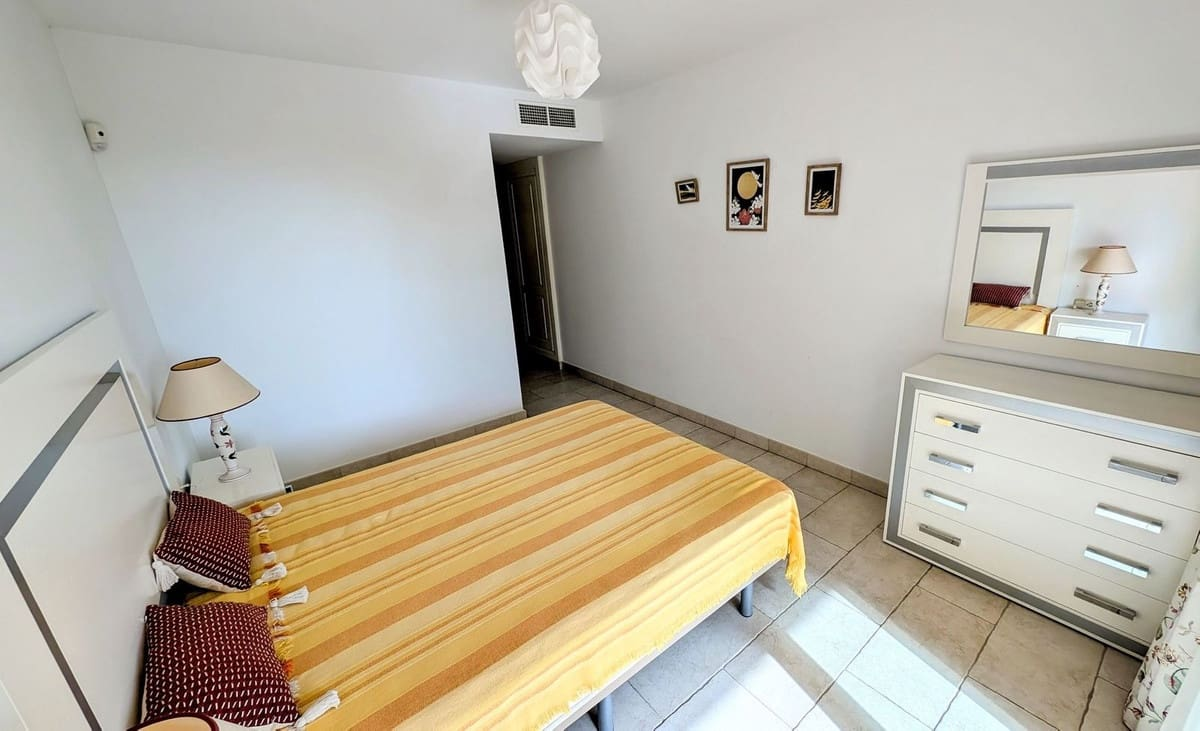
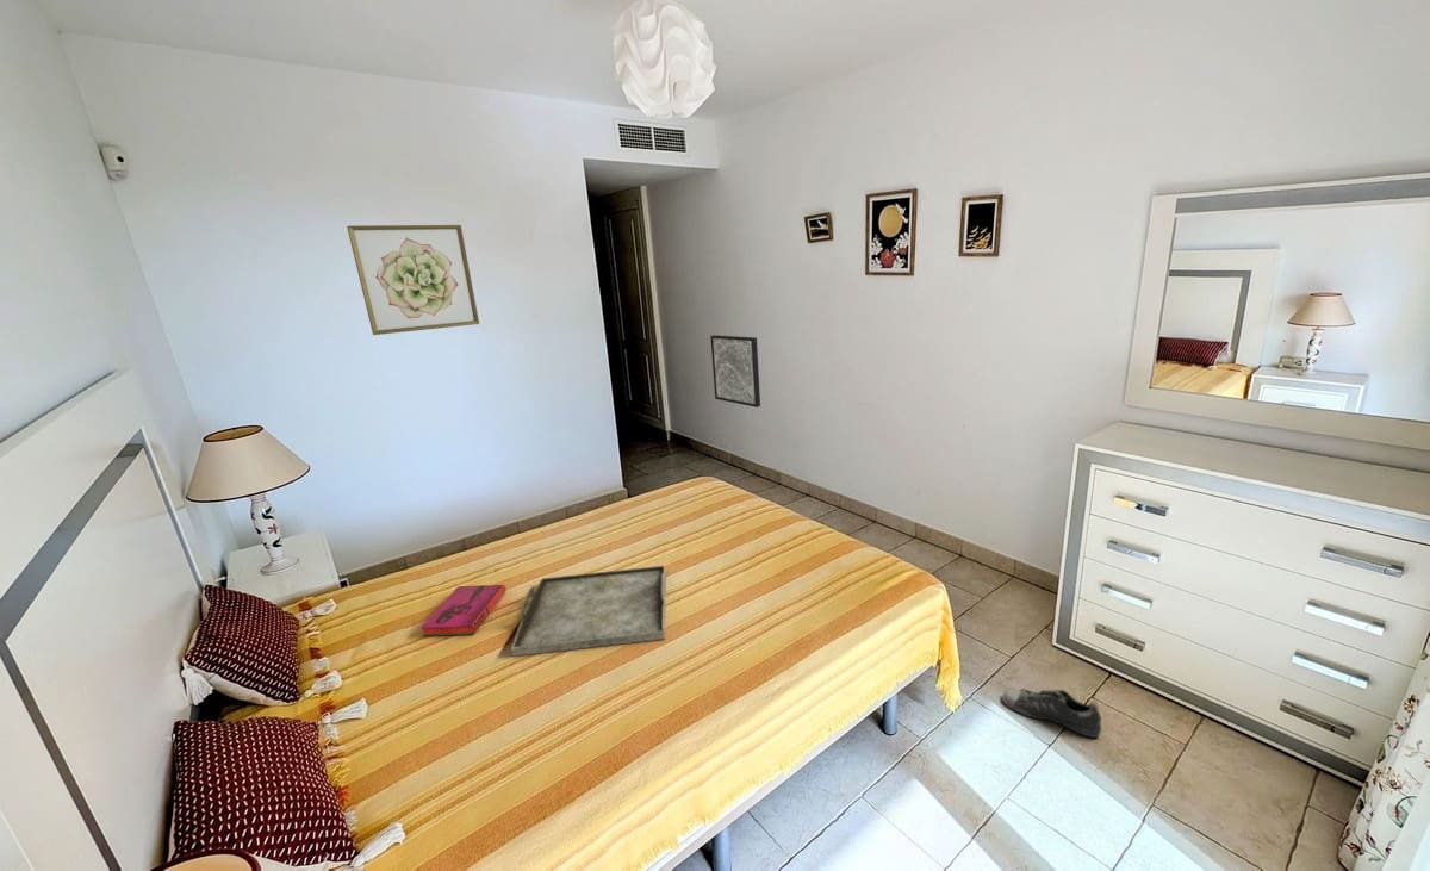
+ serving tray (596, 599)
+ hardback book (466, 608)
+ wall art (734, 369)
+ shoe (1050, 699)
+ wall art (417, 278)
